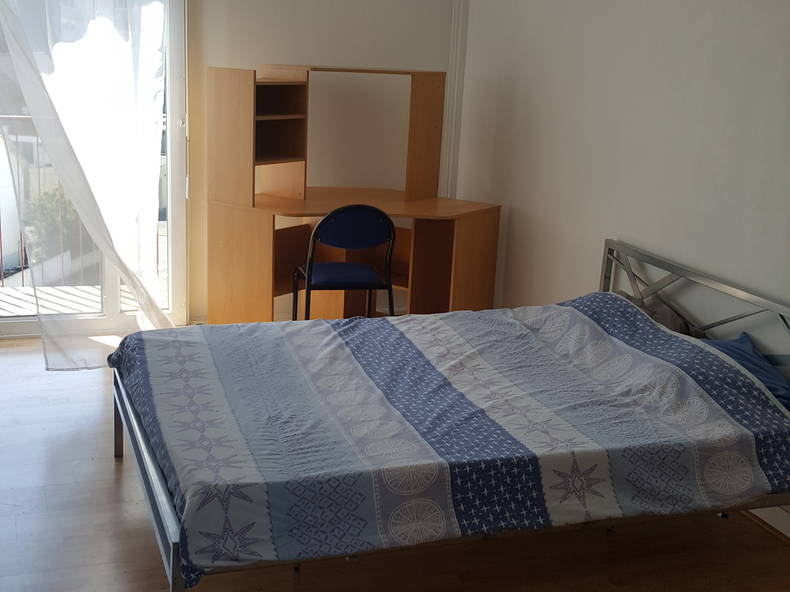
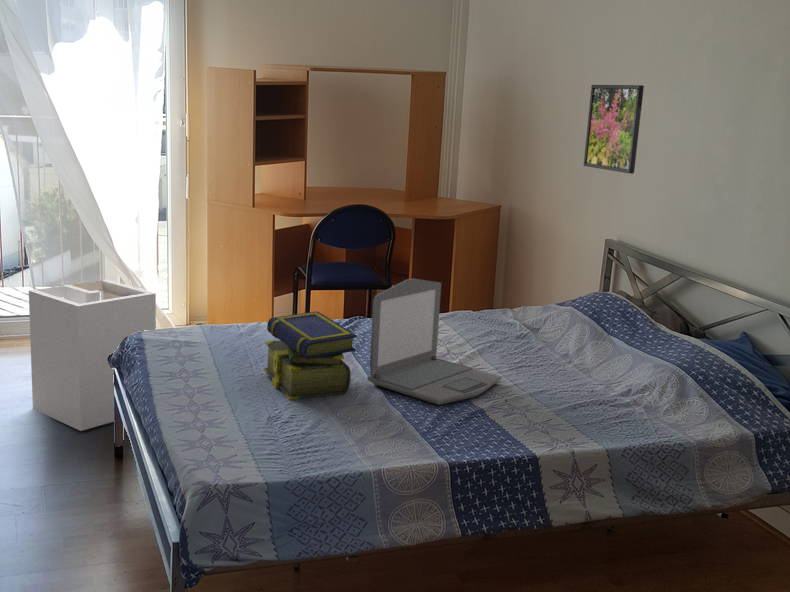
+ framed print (612, 127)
+ laundry hamper (93, 351)
+ laptop (437, 336)
+ stack of books (310, 353)
